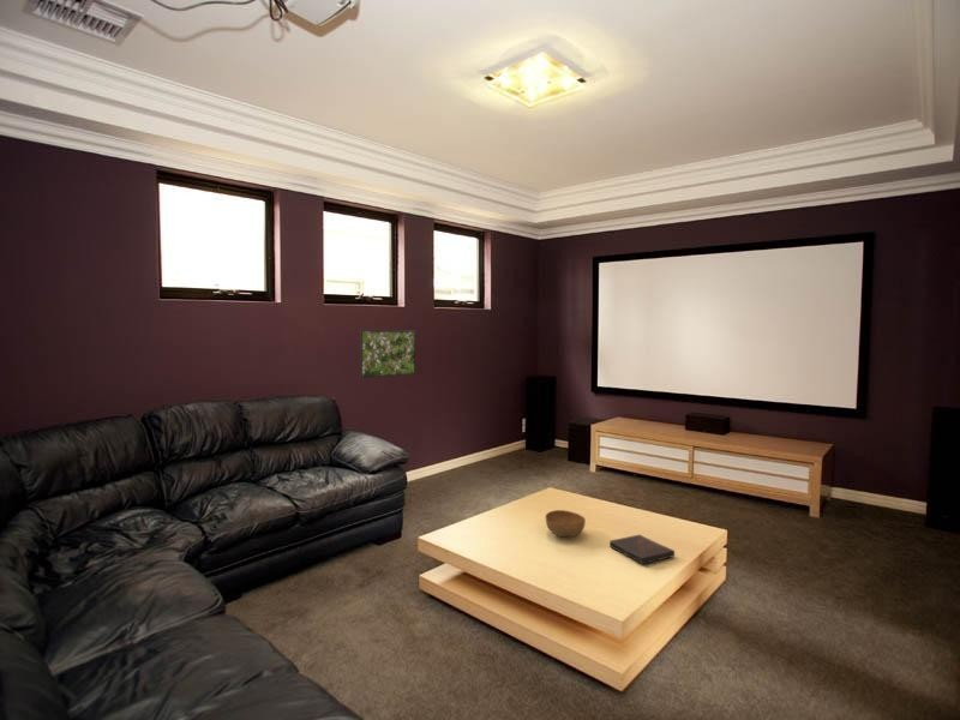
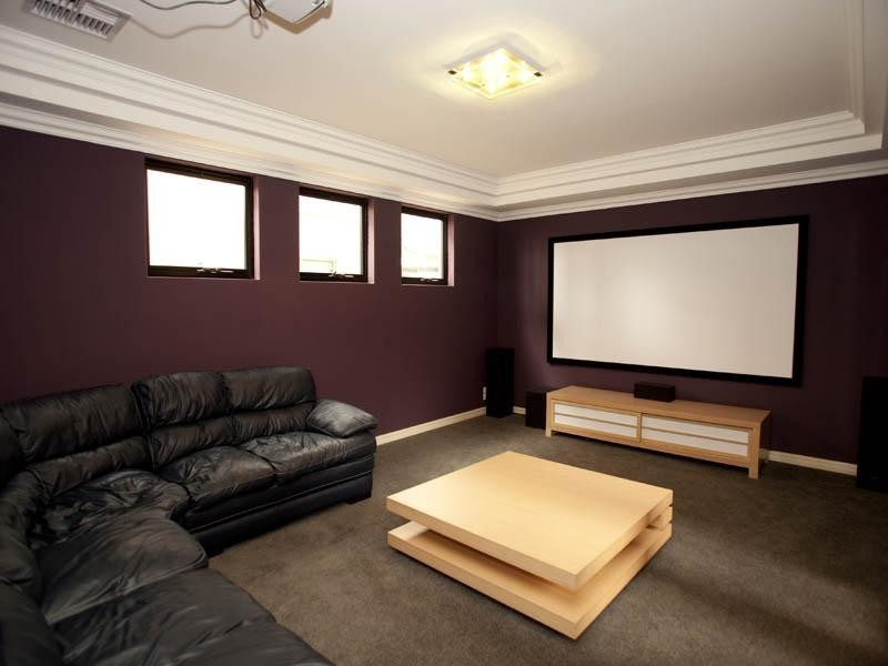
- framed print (389, 353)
- book (641, 548)
- bowl (564, 526)
